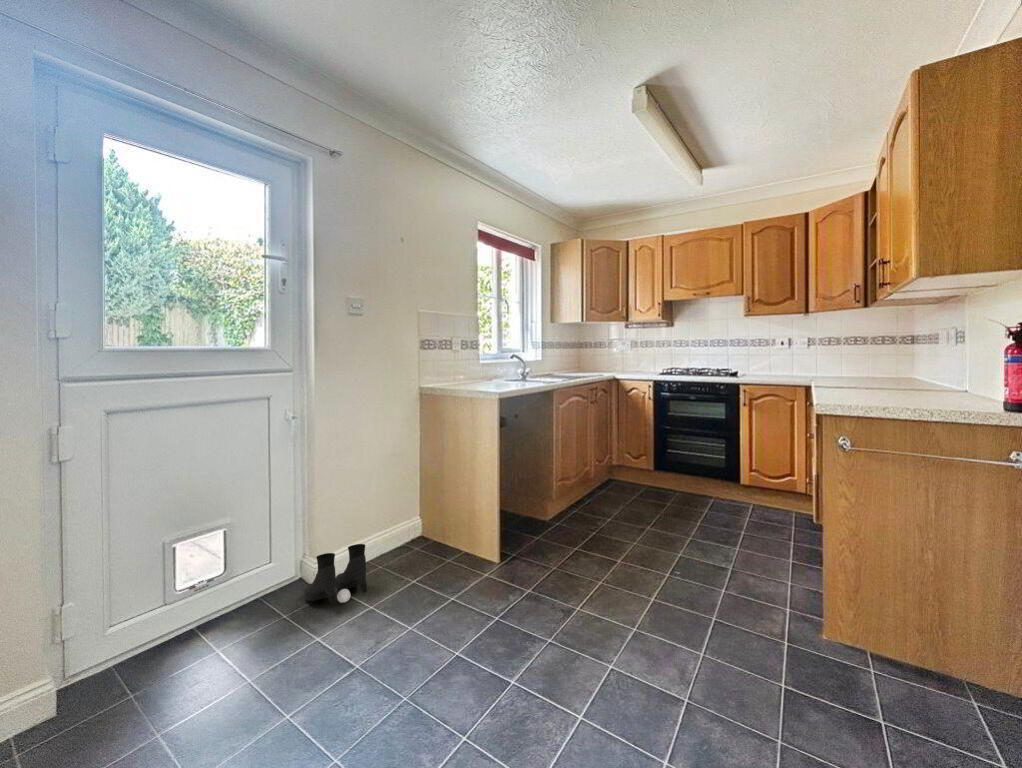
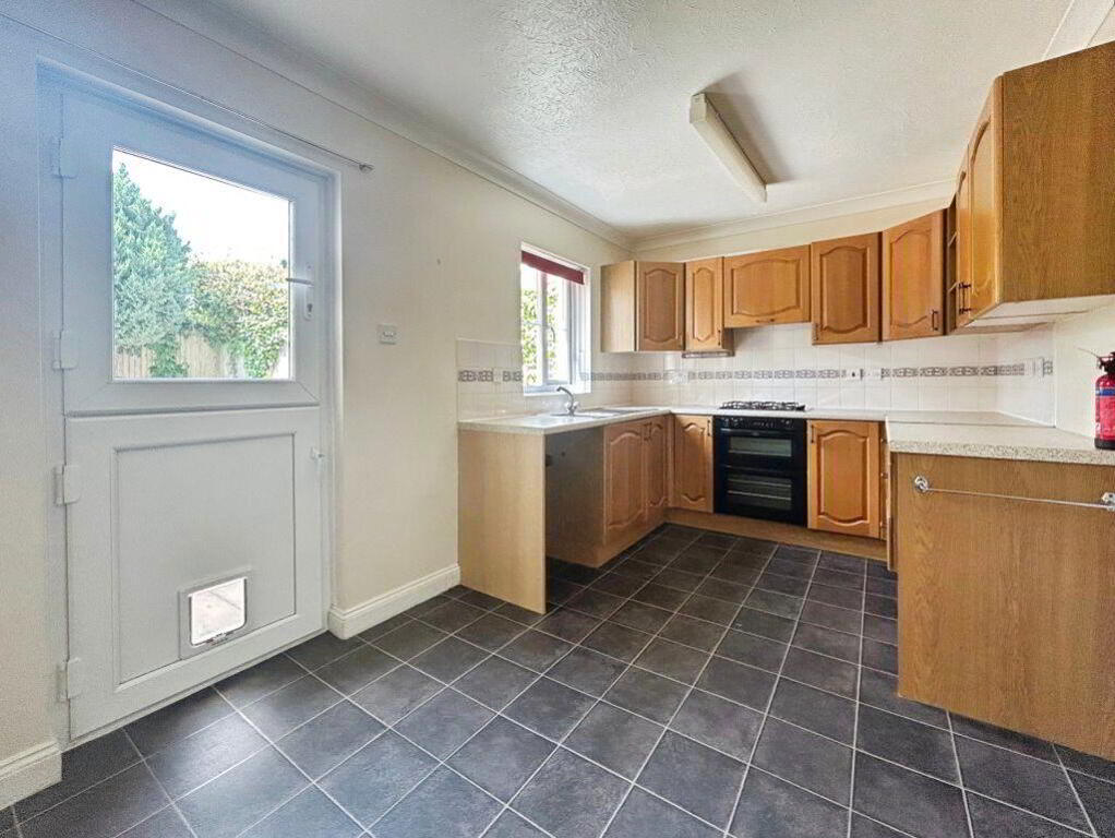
- boots (334, 569)
